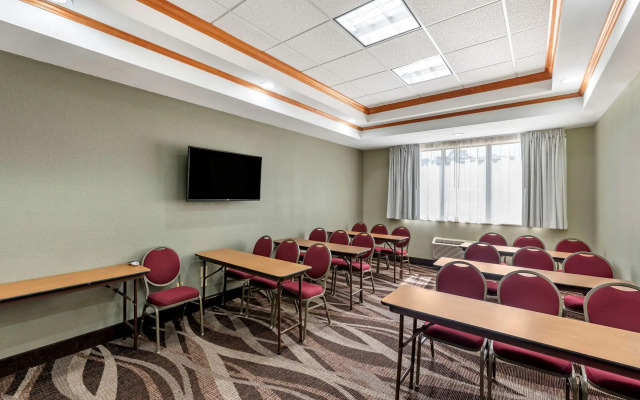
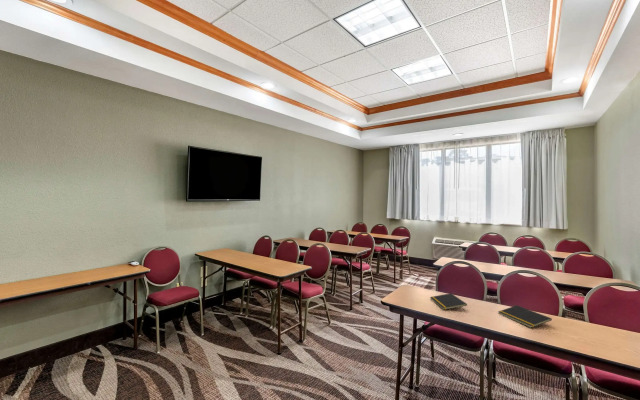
+ notepad (523, 315)
+ notepad (447, 301)
